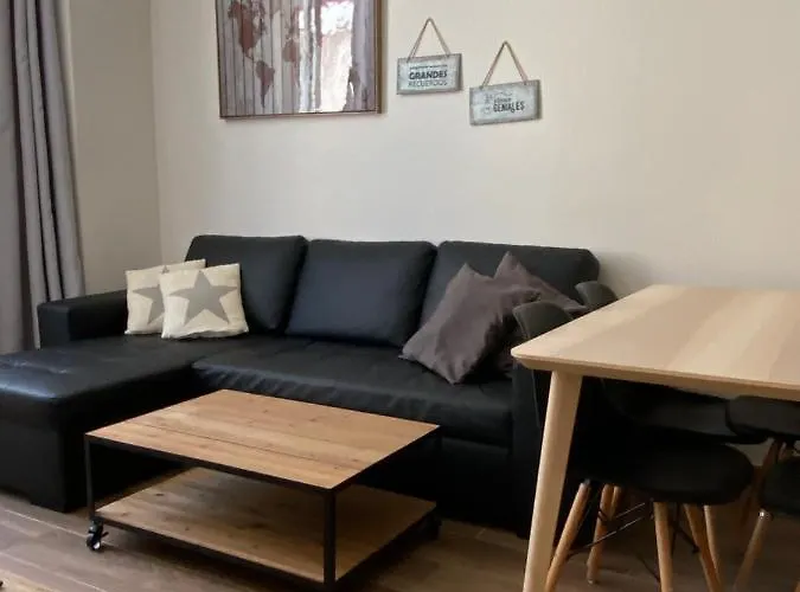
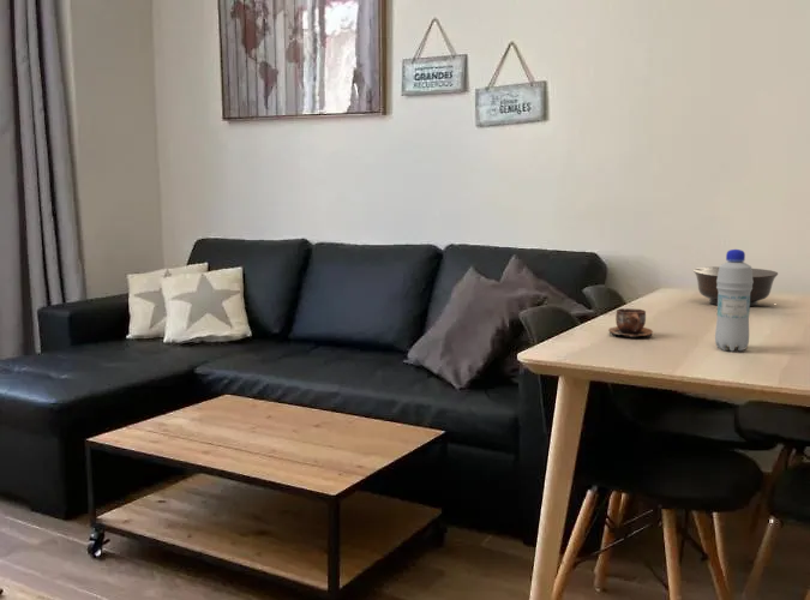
+ bottle (733, 299)
+ bowl (750, 292)
+ cup (630, 322)
